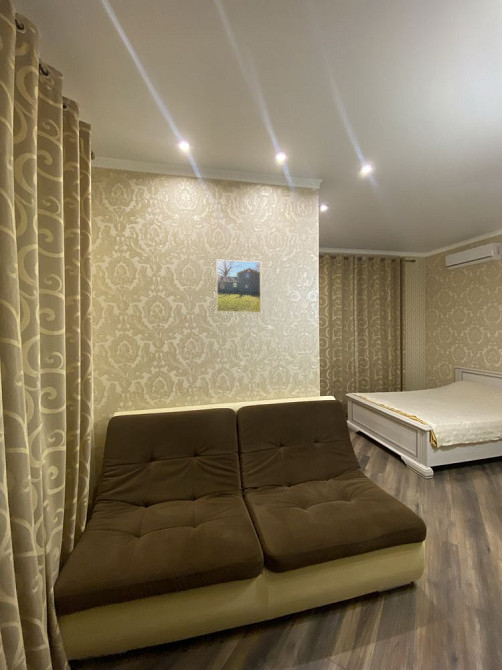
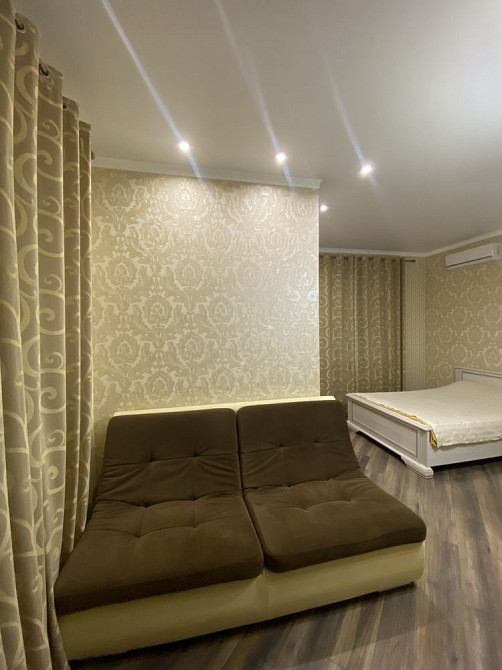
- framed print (238, 286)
